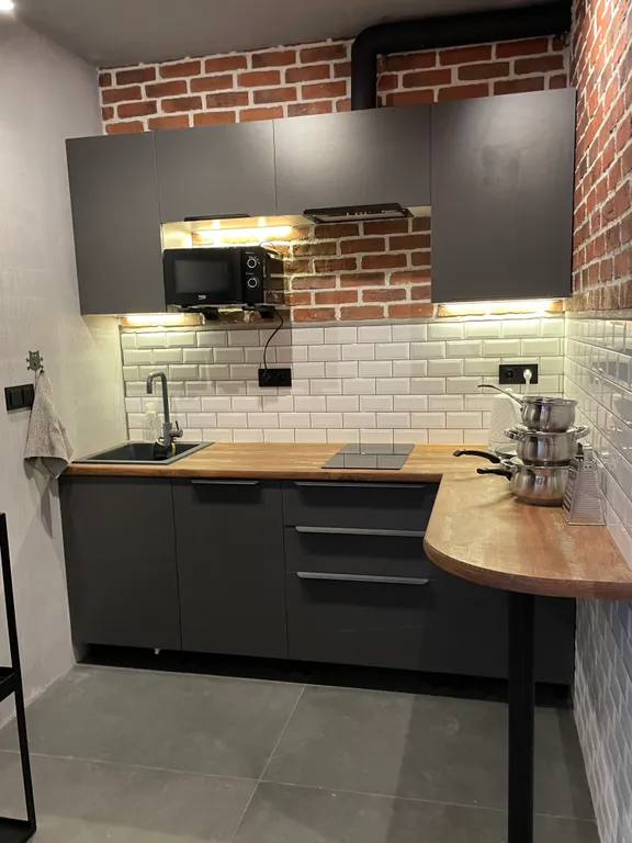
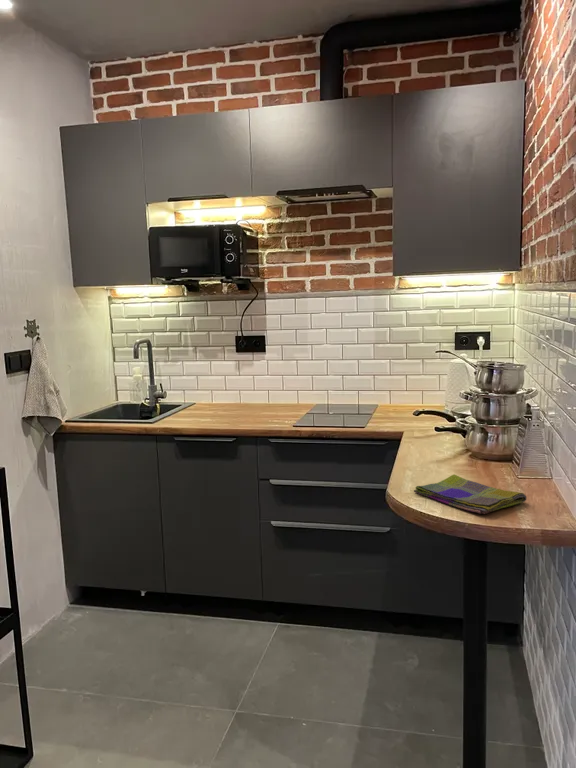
+ dish towel (469, 492)
